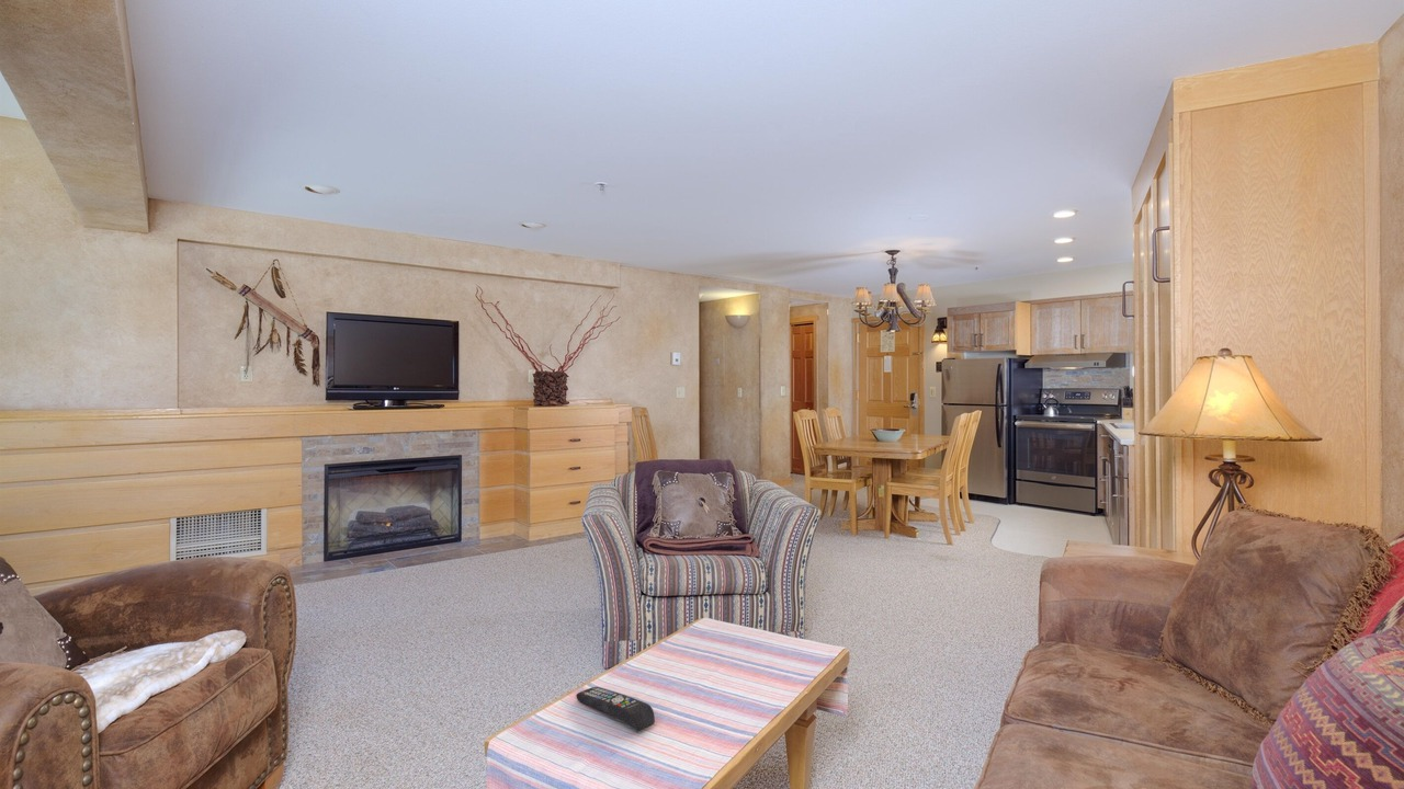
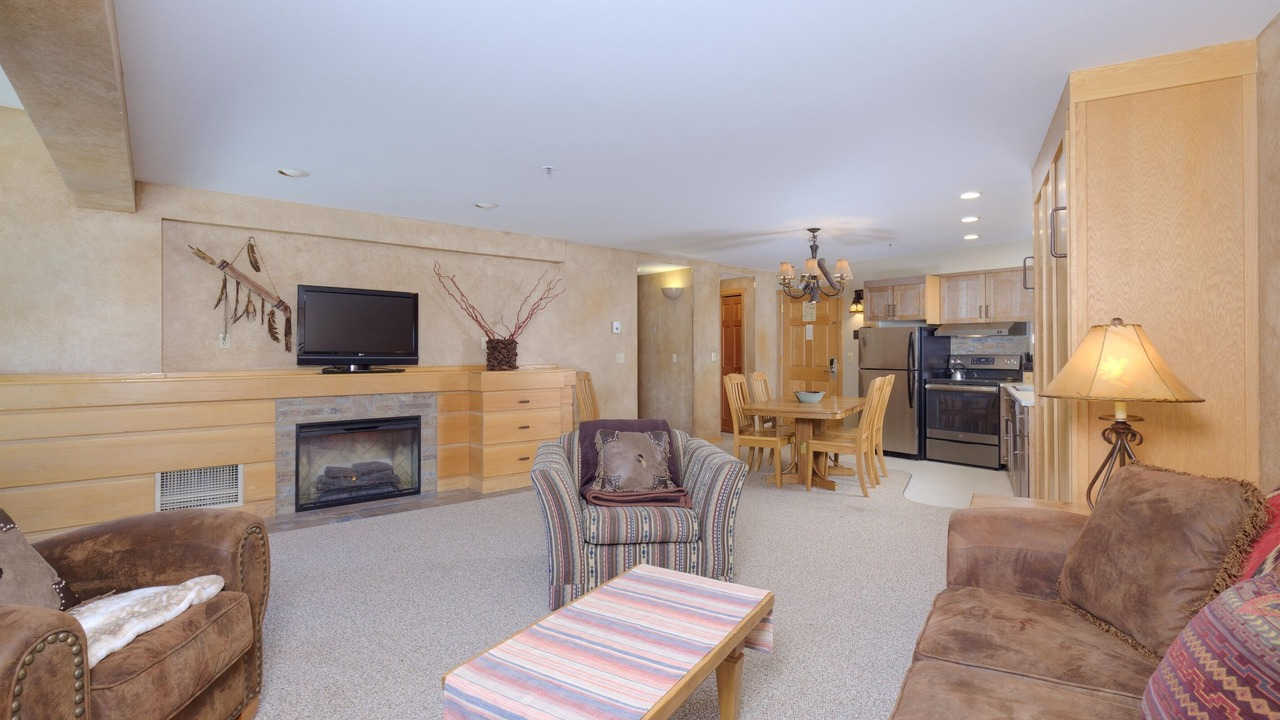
- remote control (614, 705)
